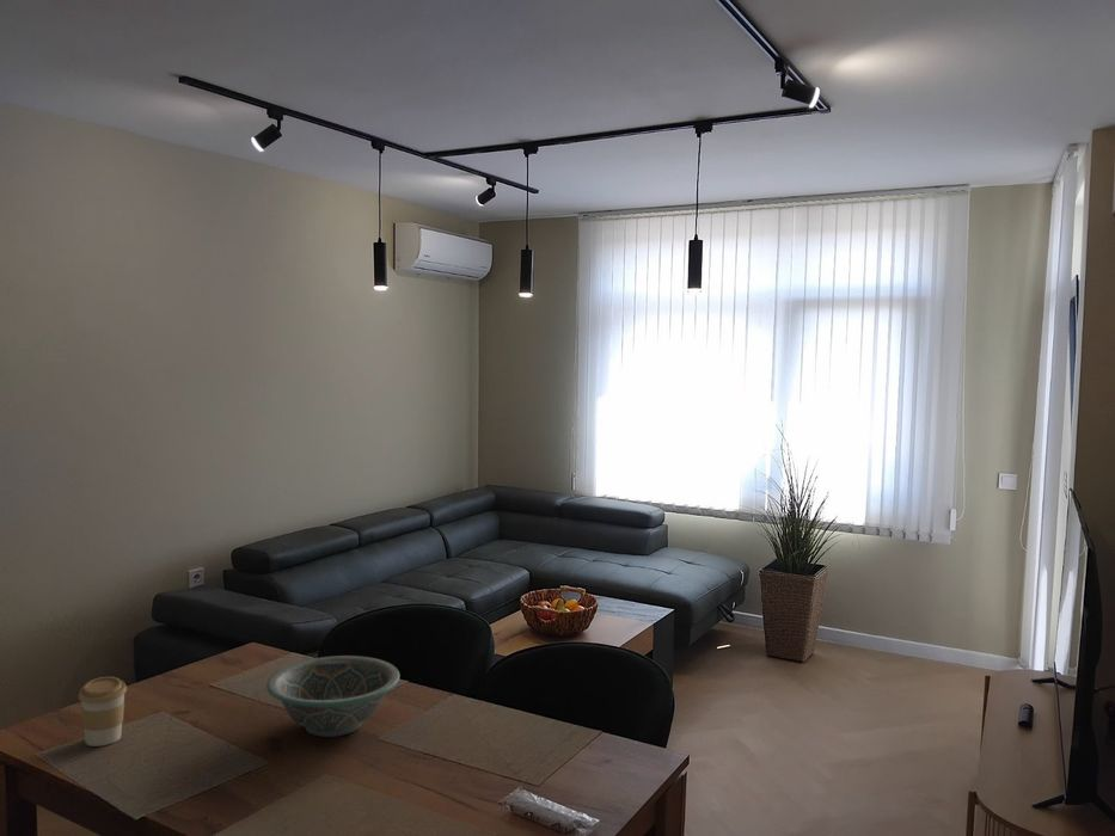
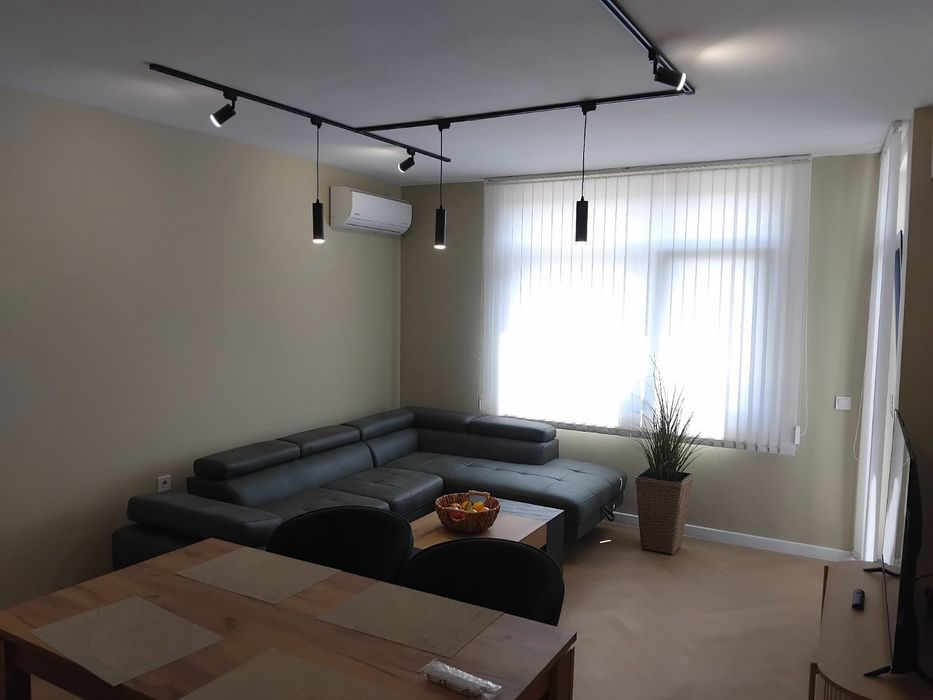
- decorative bowl (333, 701)
- coffee cup (103, 711)
